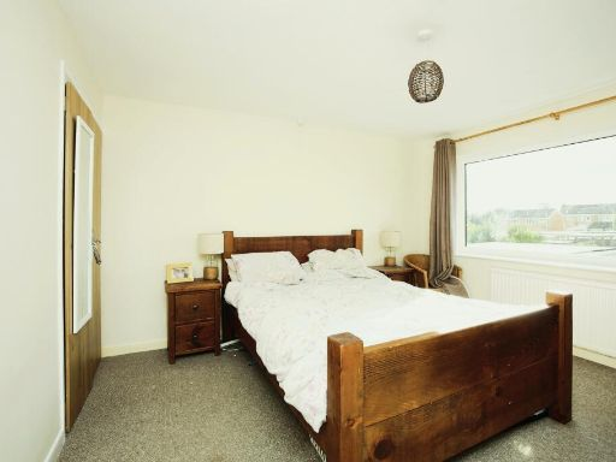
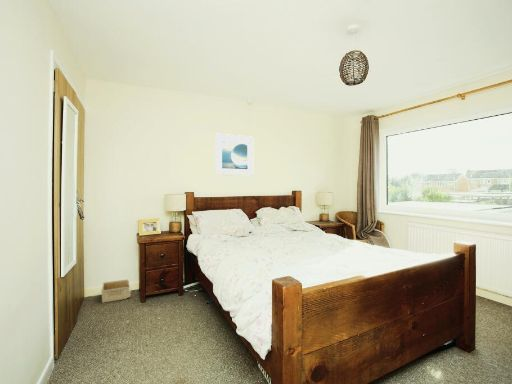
+ storage bin (116, 290)
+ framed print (234, 155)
